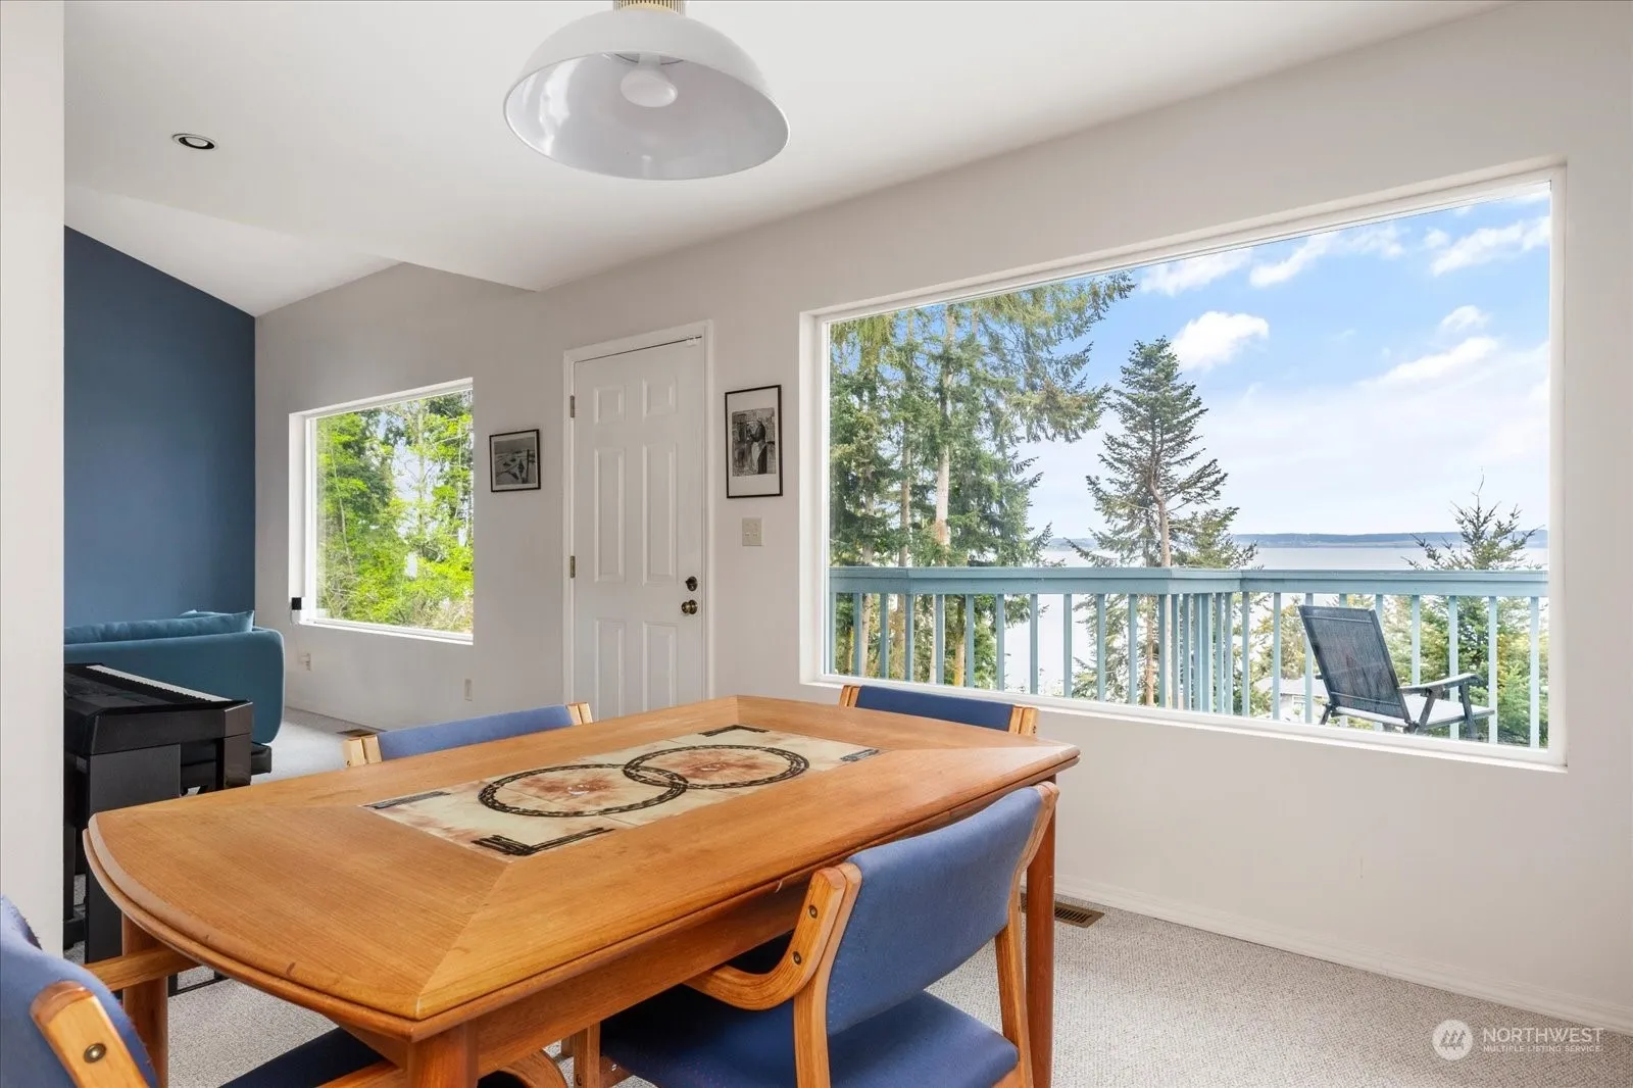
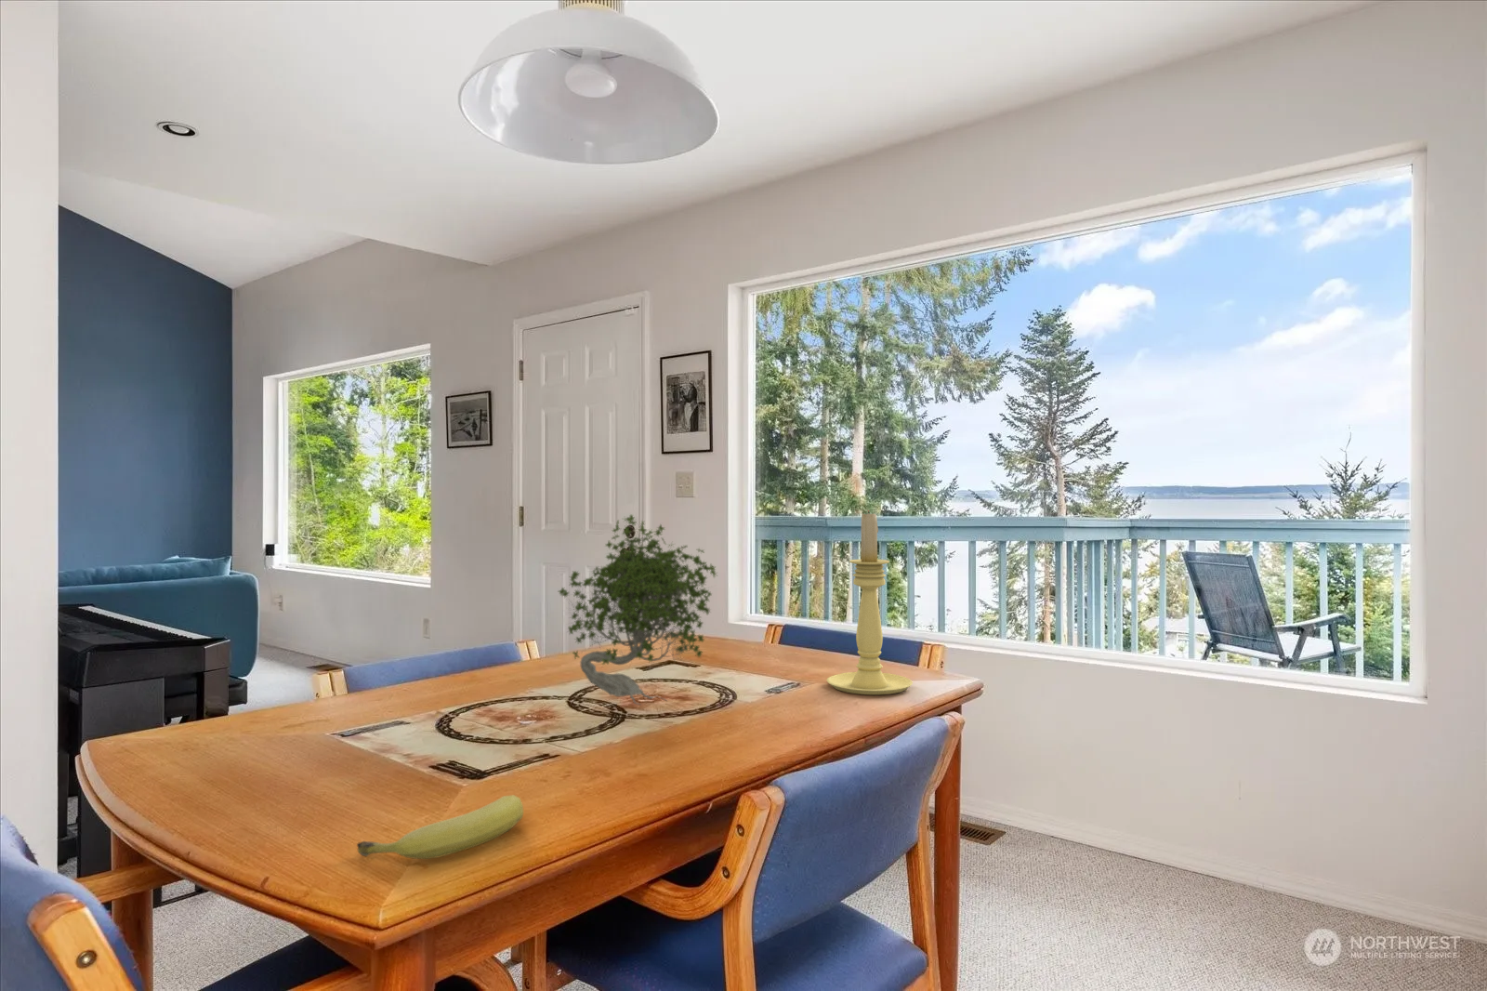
+ fruit (455, 825)
+ candle holder (869, 597)
+ plant (632, 612)
